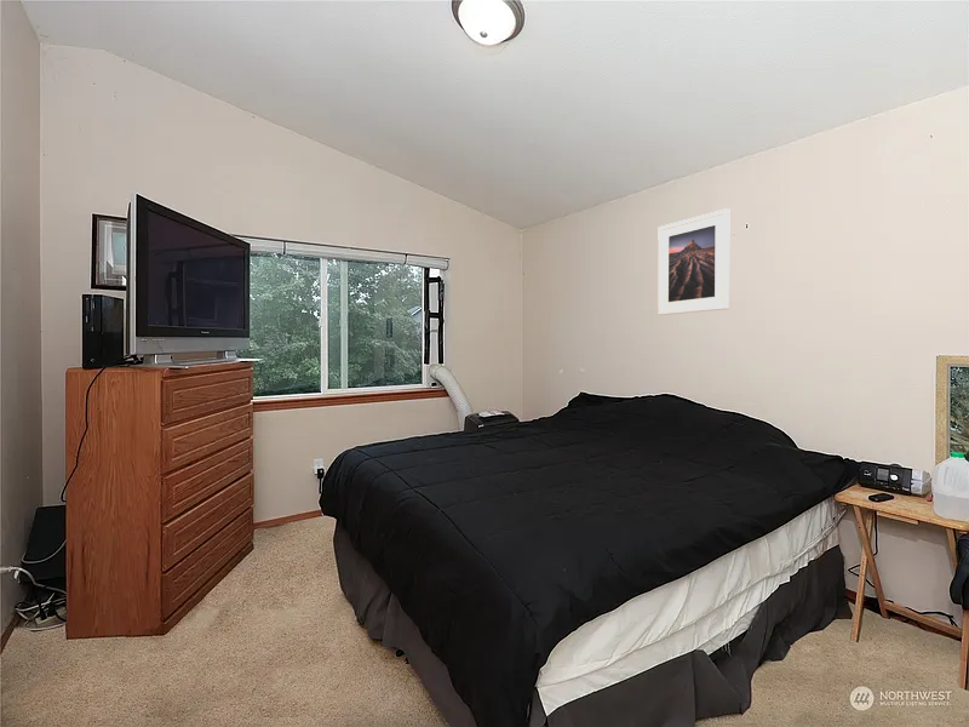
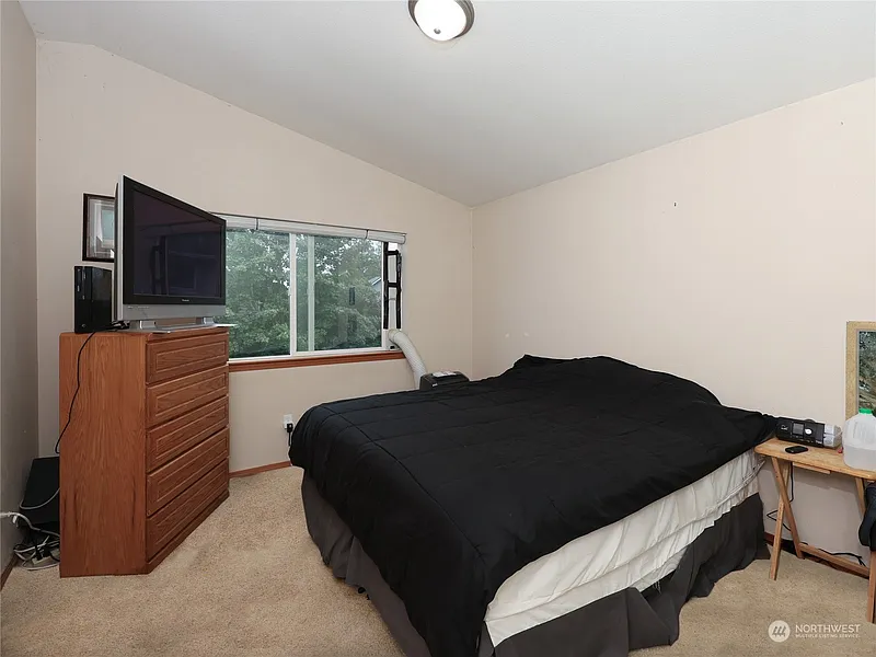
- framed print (690, 265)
